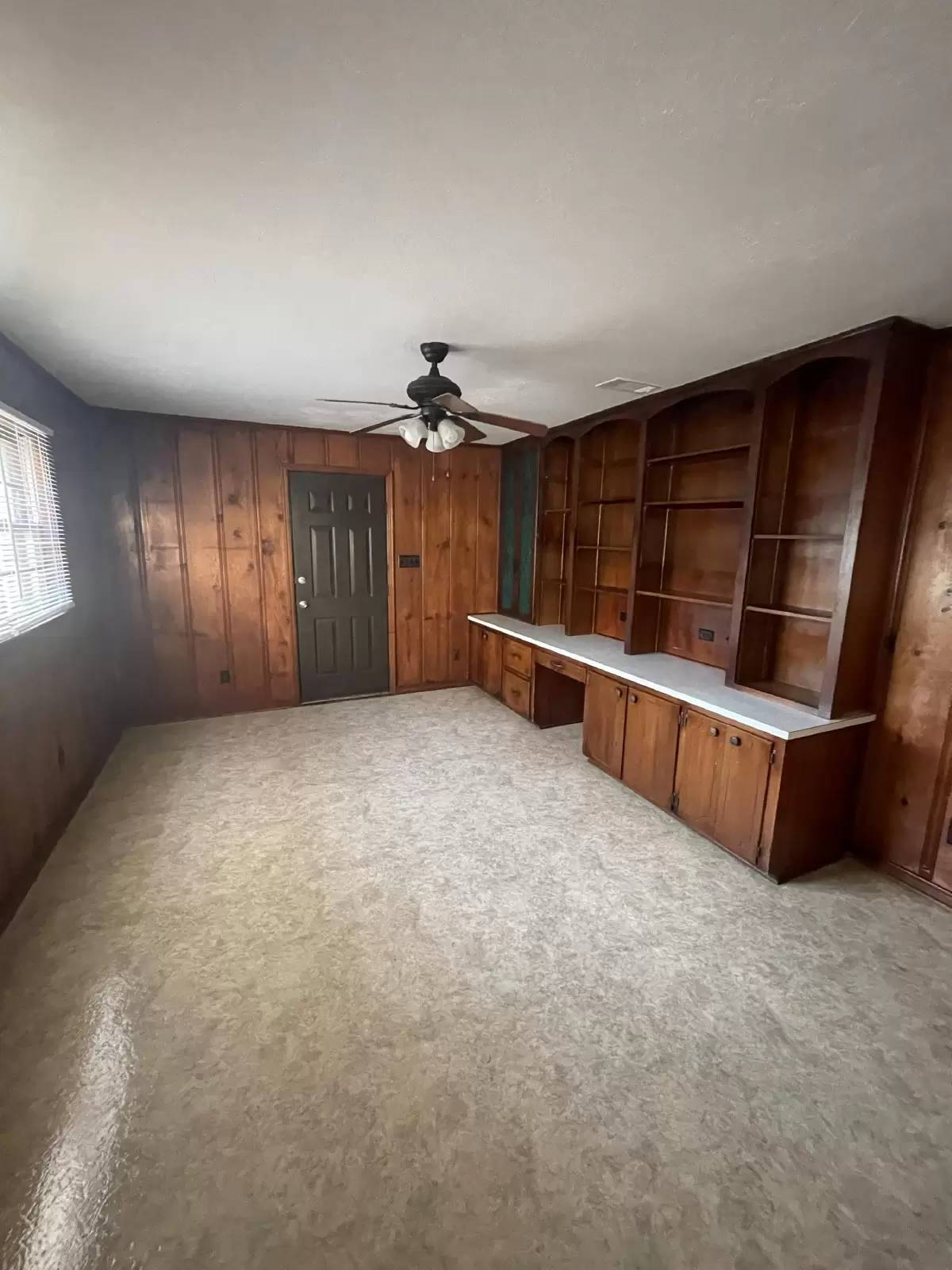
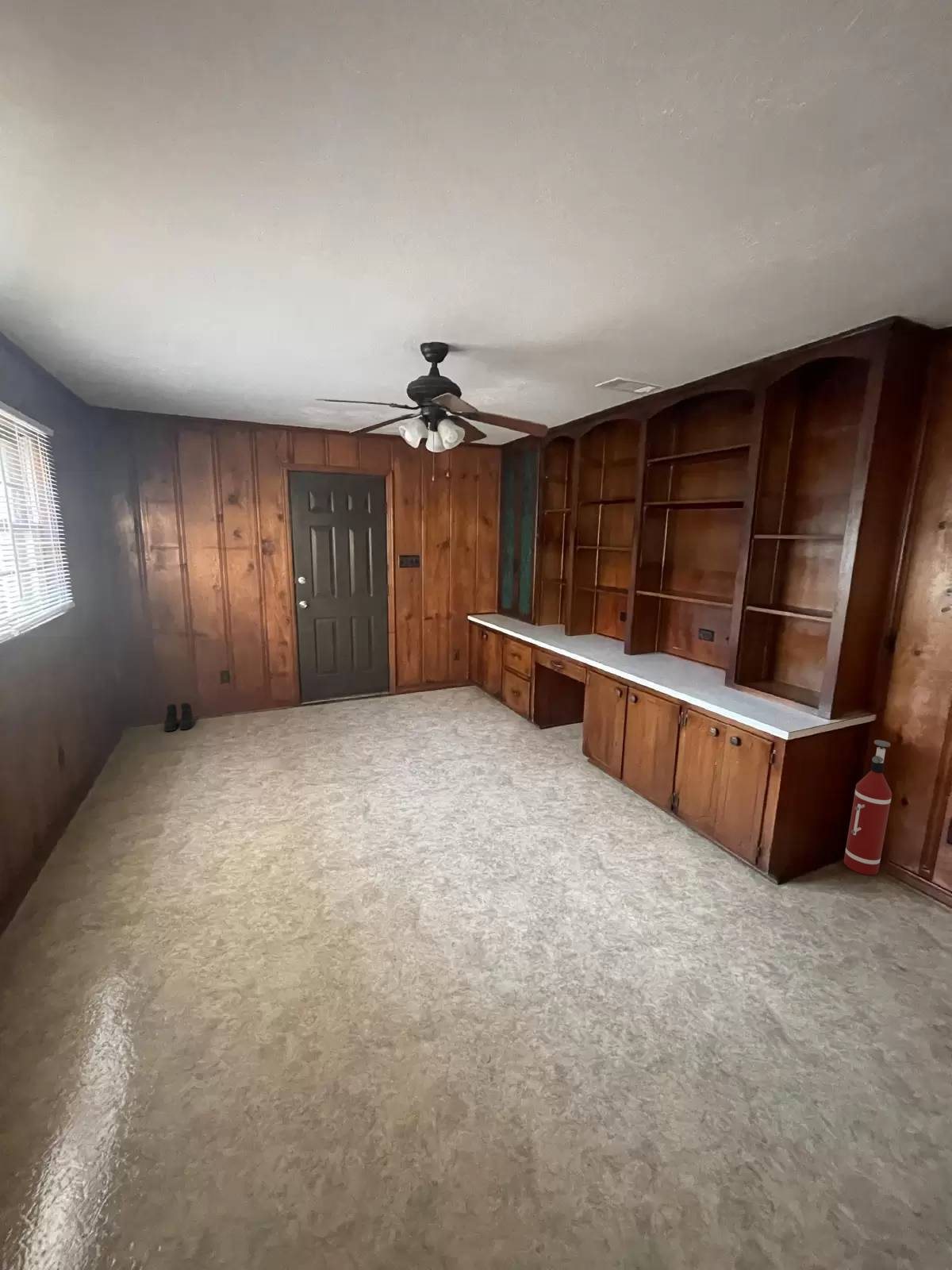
+ fire extinguisher (867, 807)
+ boots (176, 715)
